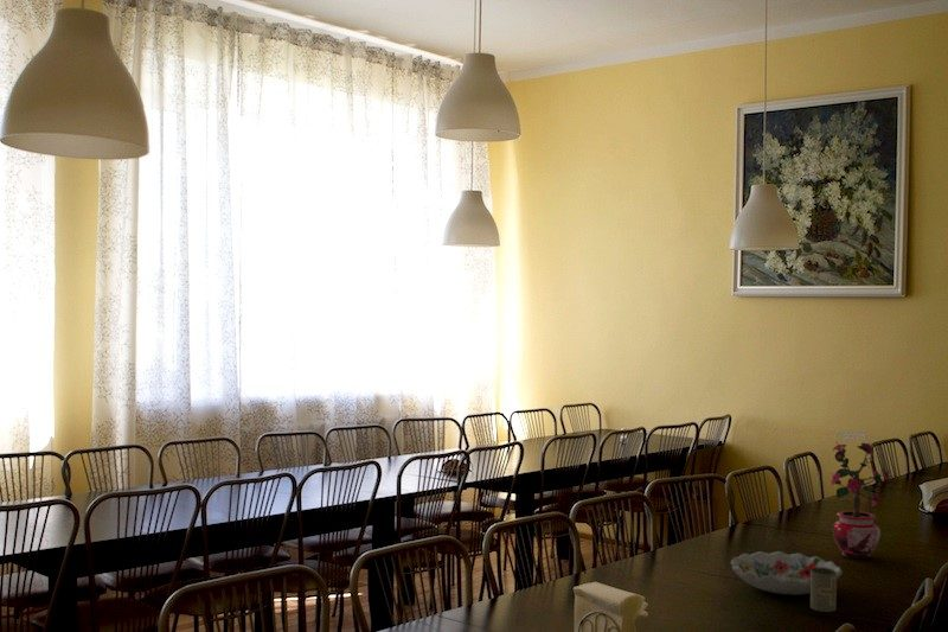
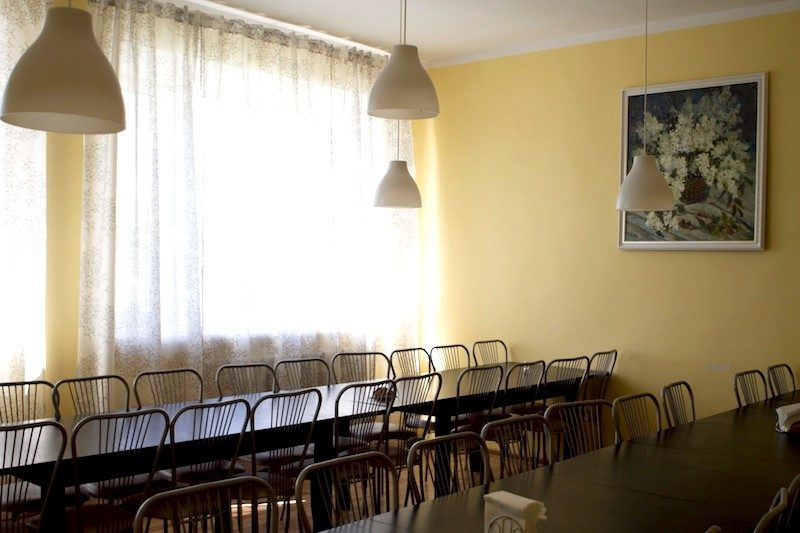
- decorative bowl (784, 575)
- bottle (824, 569)
- potted plant (856, 497)
